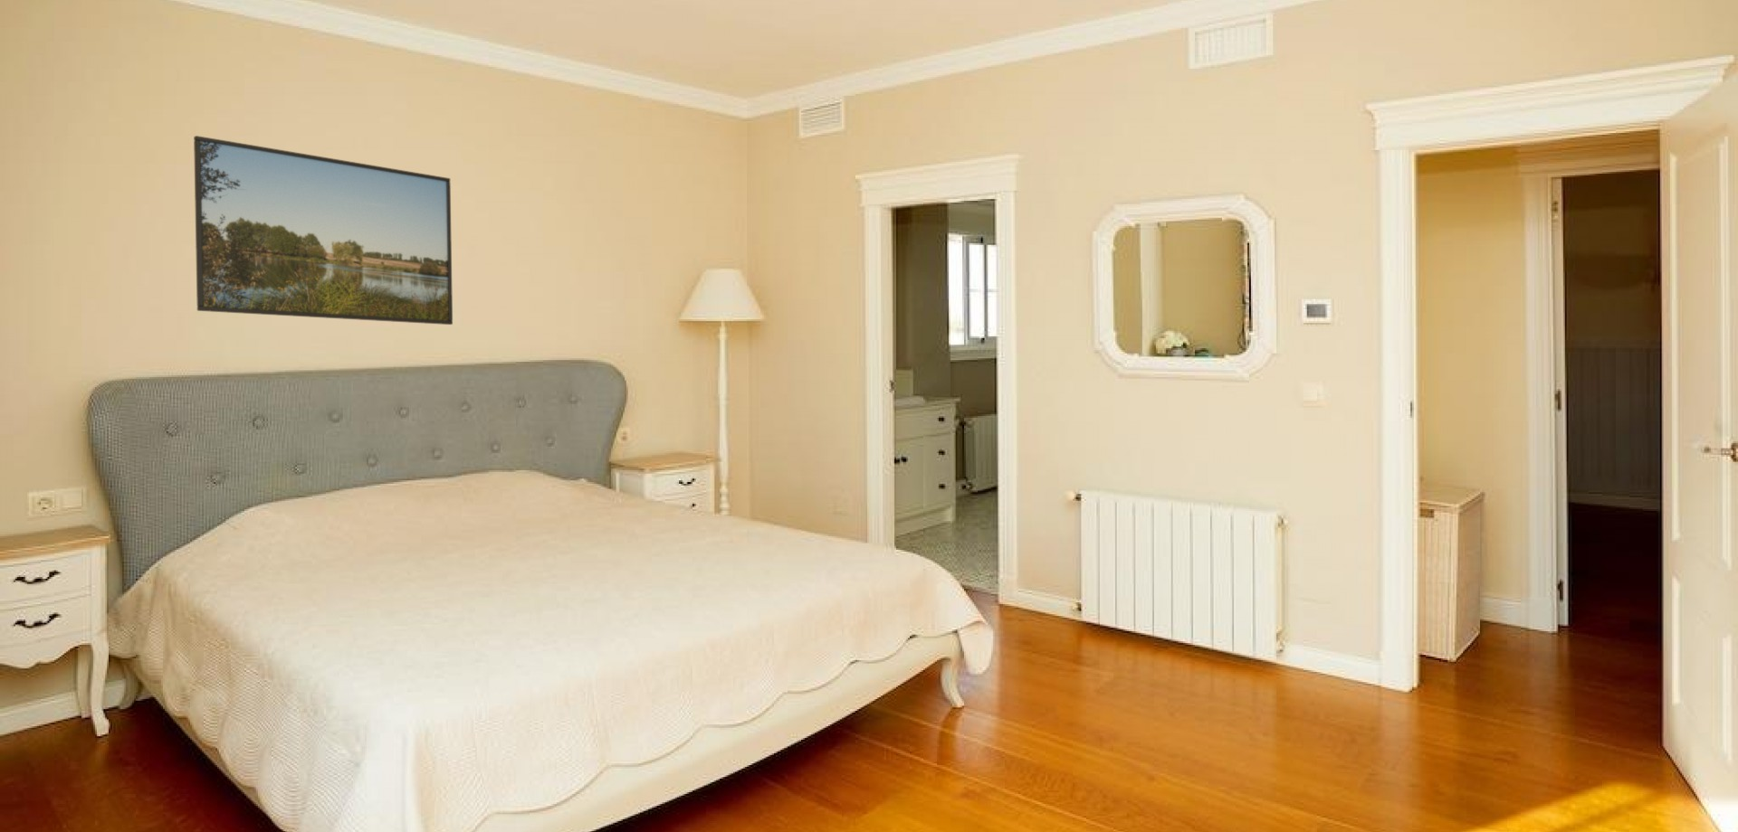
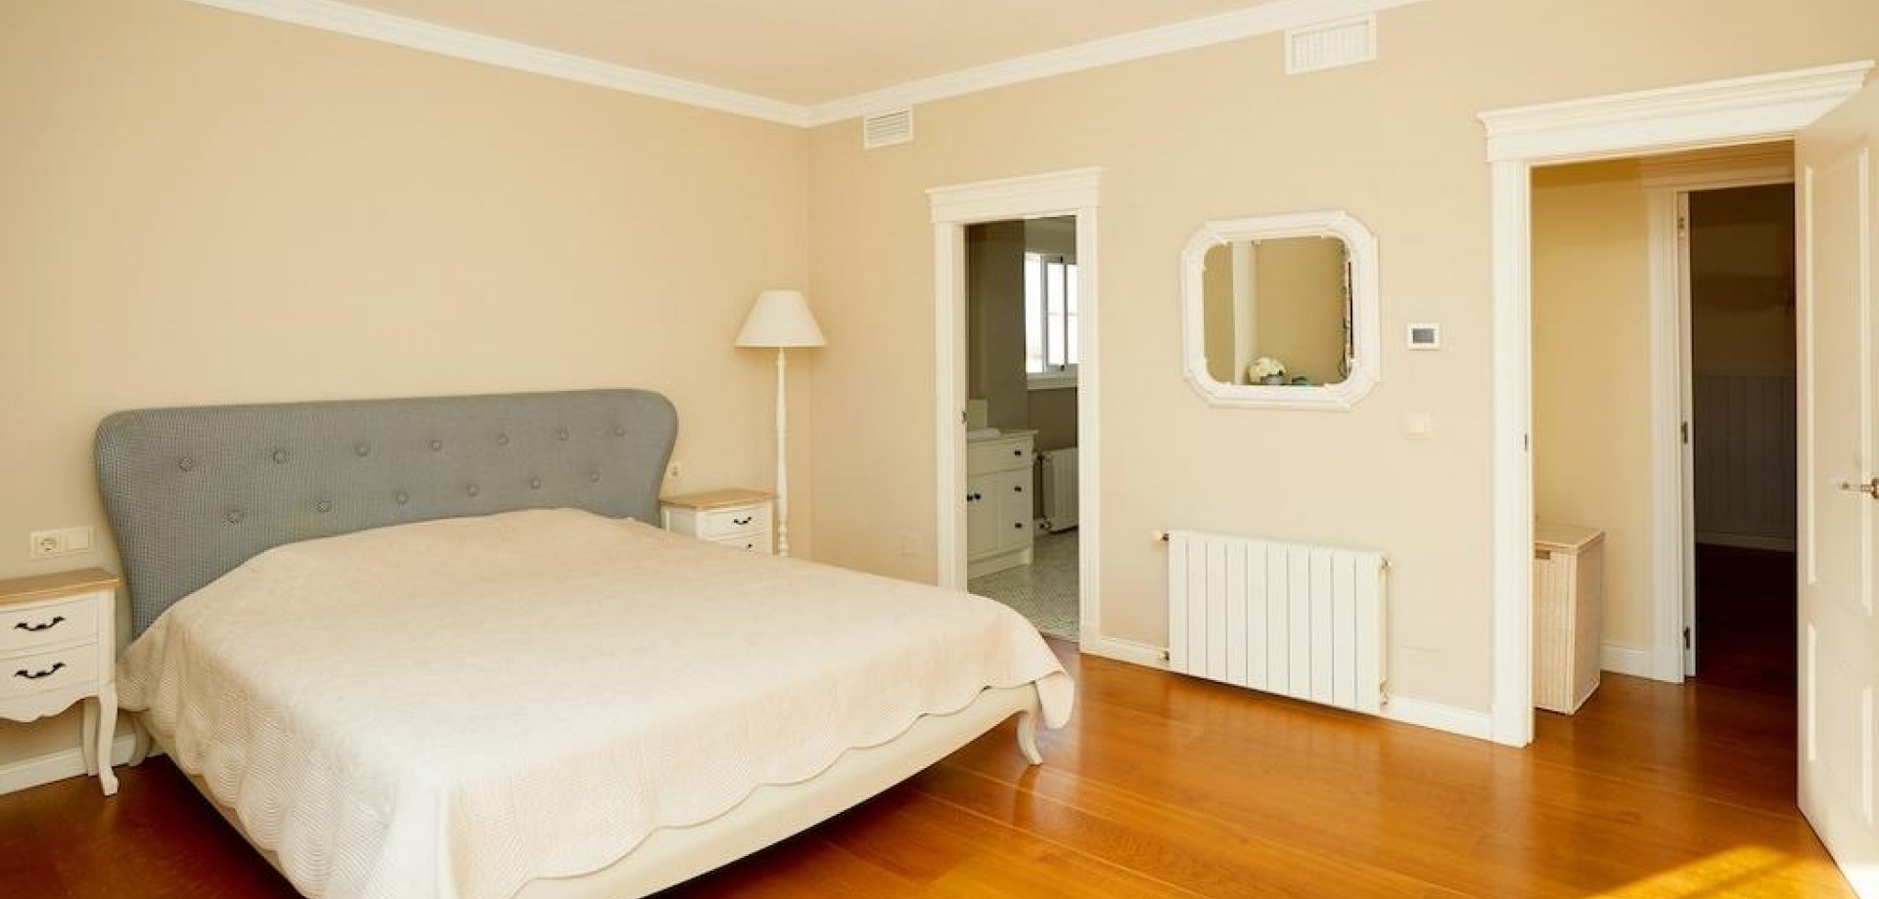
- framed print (334, 239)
